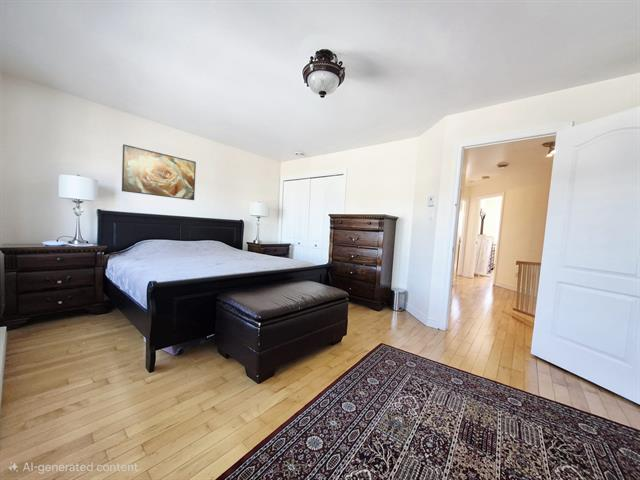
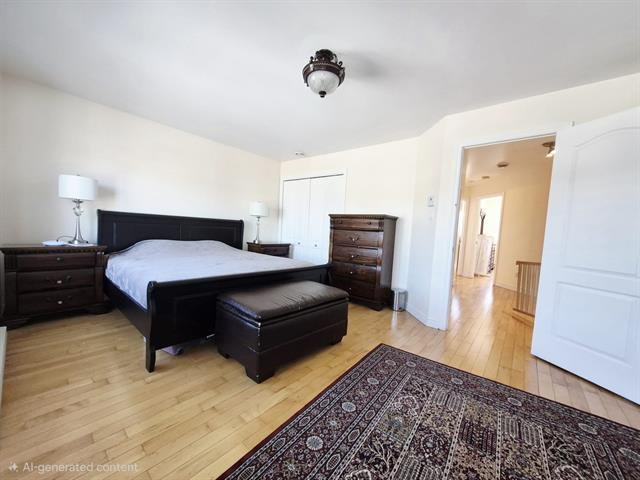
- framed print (162, 175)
